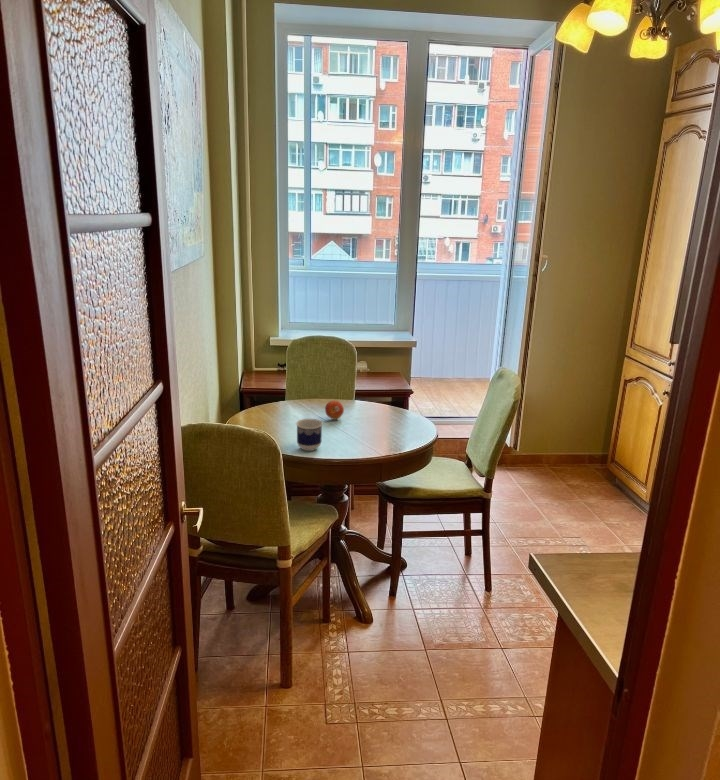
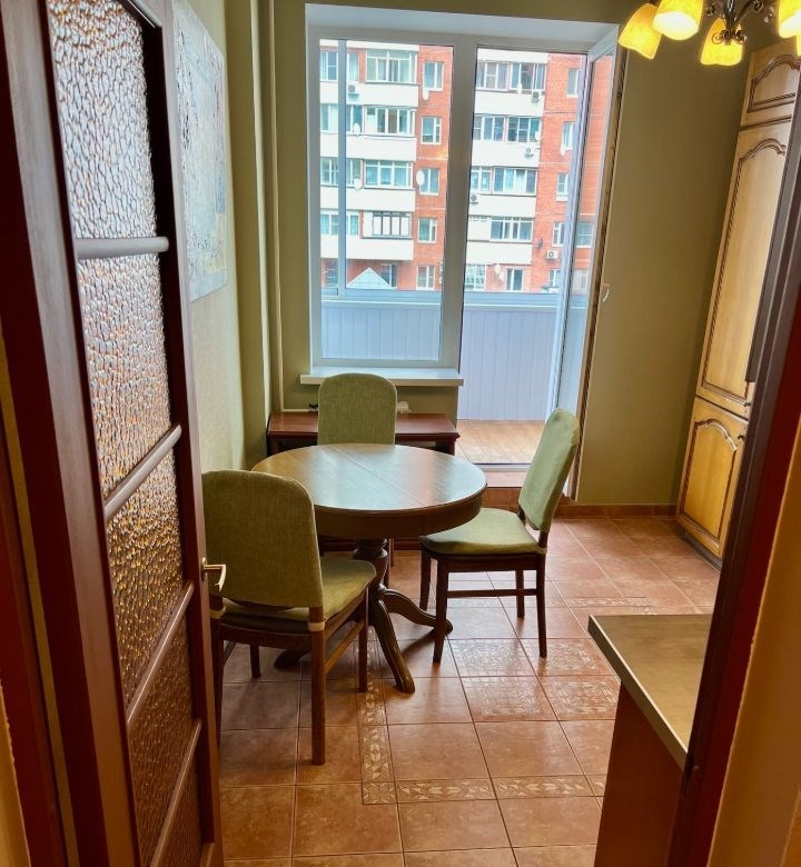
- fruit (334, 410)
- cup (307, 434)
